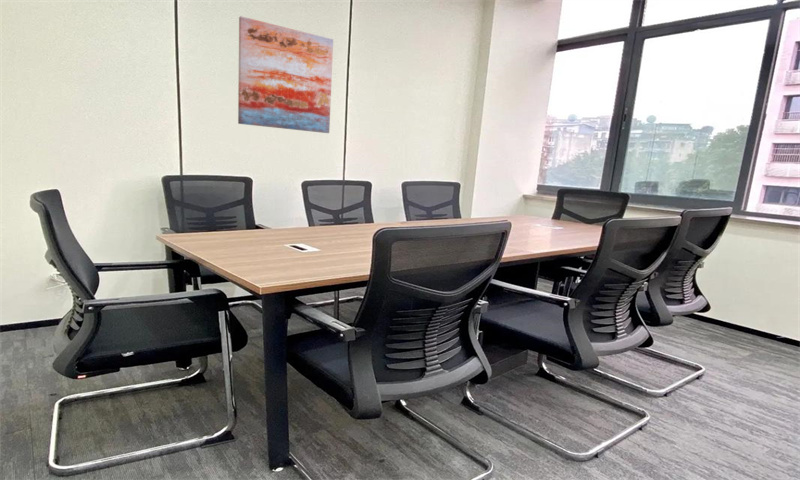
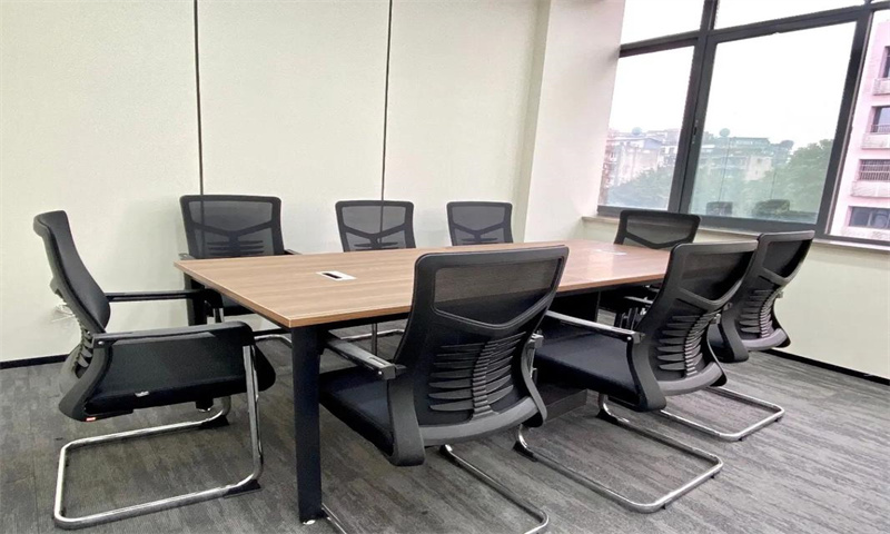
- wall art (287, 79)
